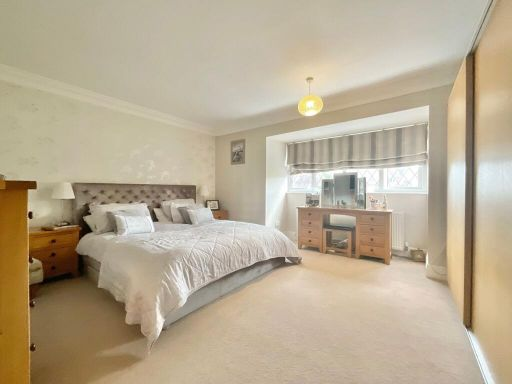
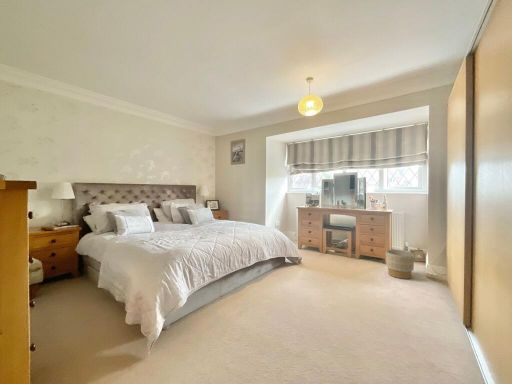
+ planter (399, 264)
